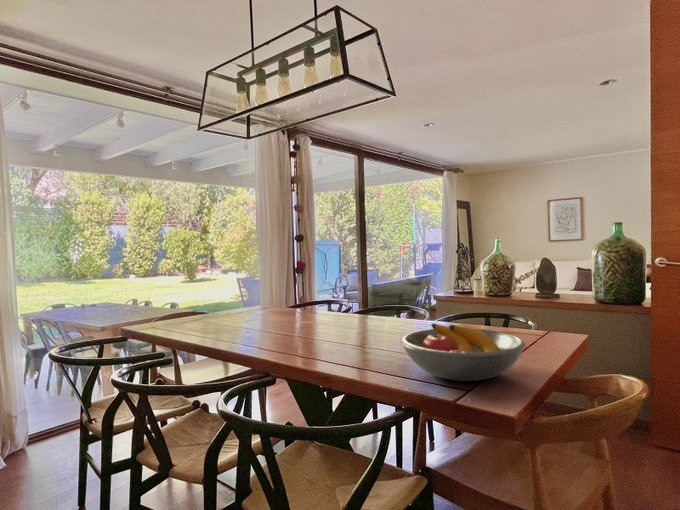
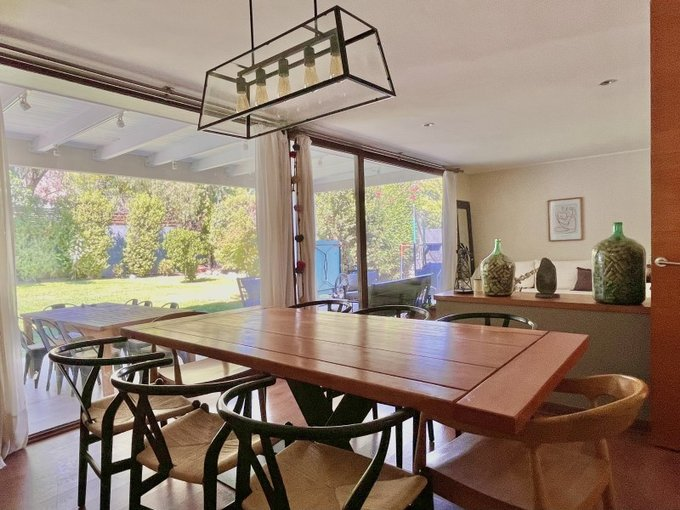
- fruit bowl (460, 351)
